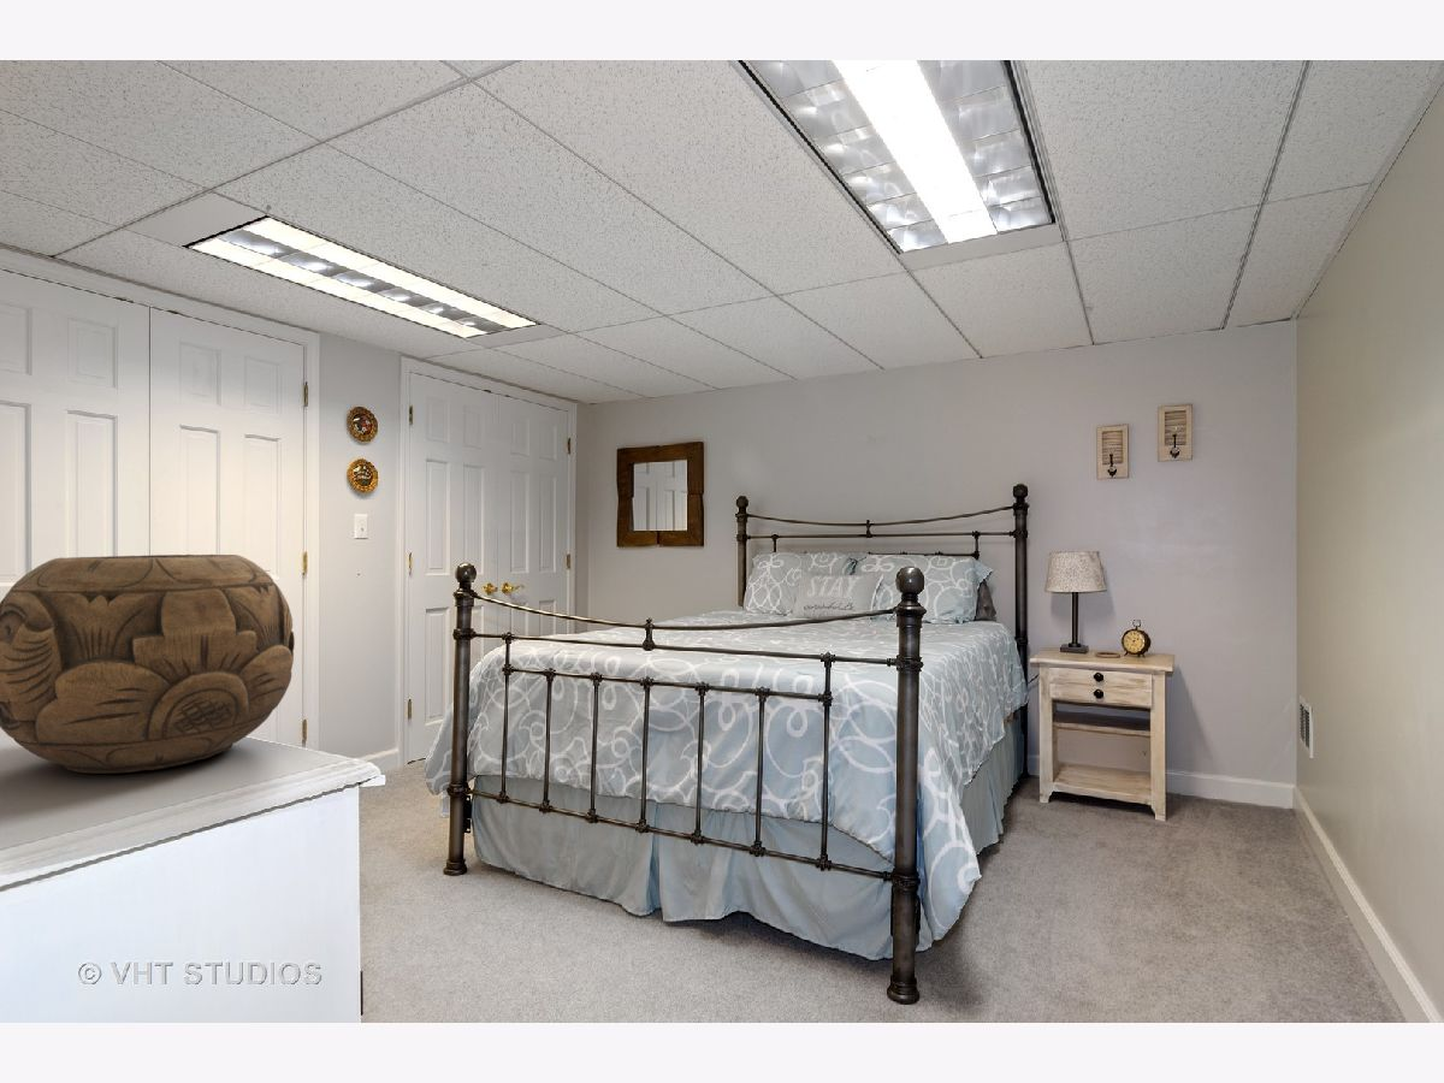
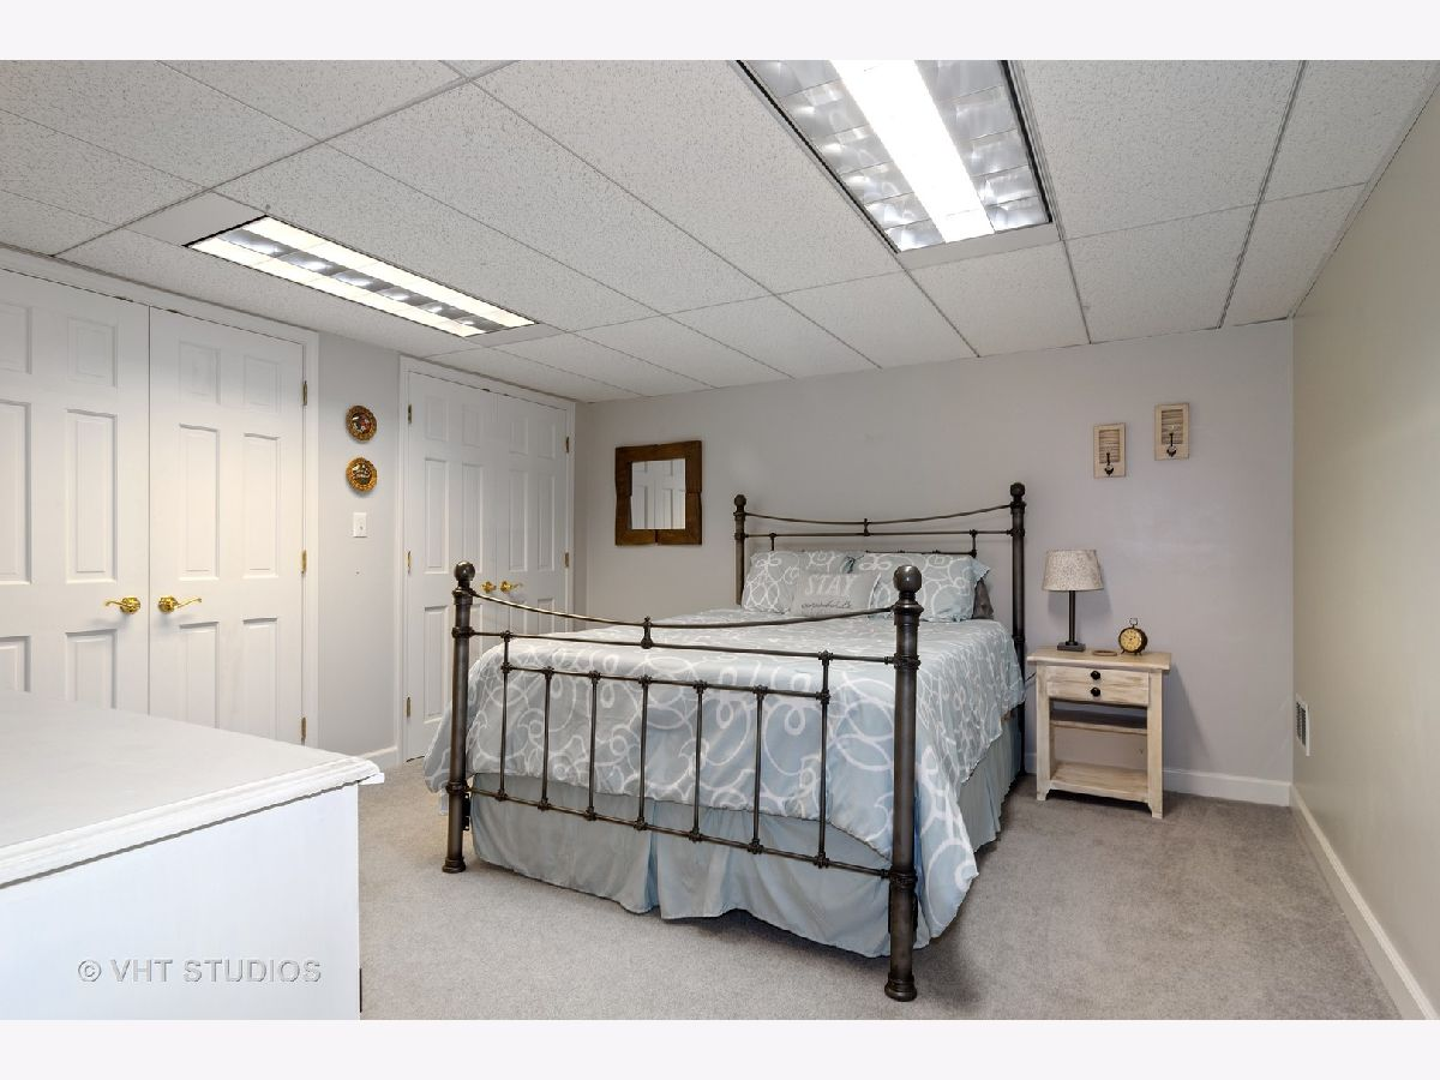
- decorative bowl (153, 655)
